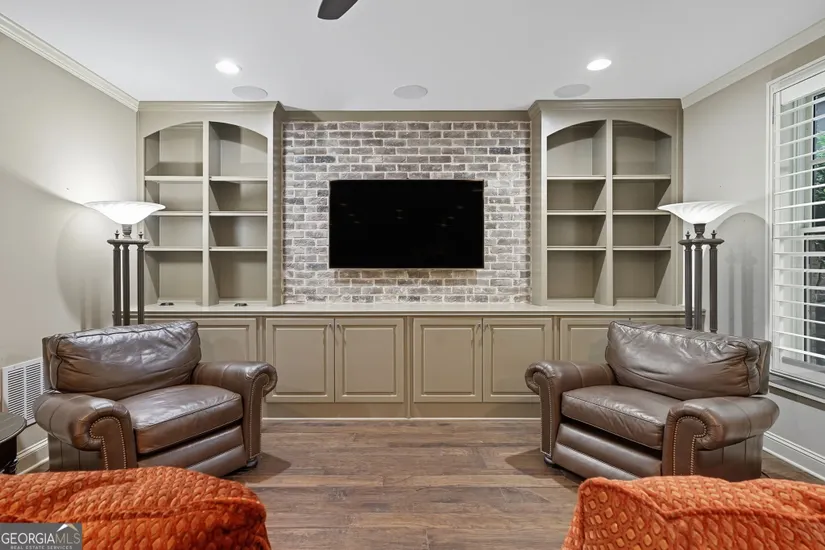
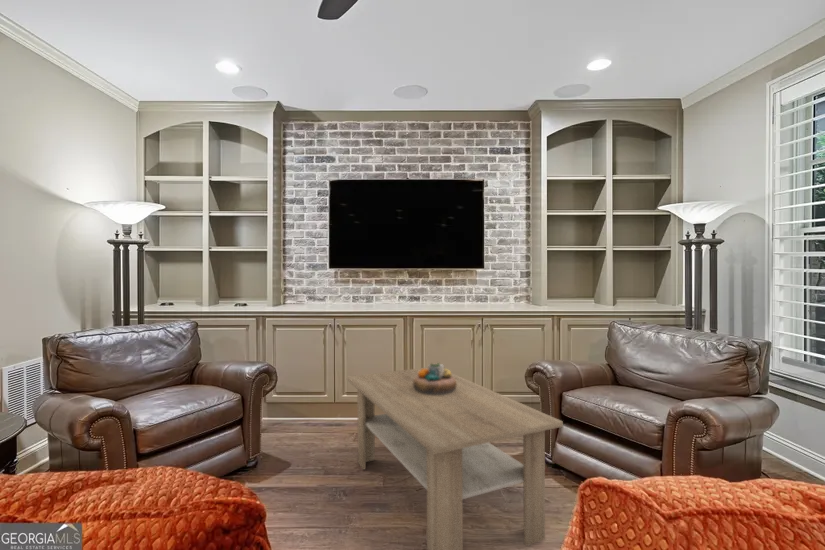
+ coffee table (435, 445)
+ decorative bowl (434, 375)
